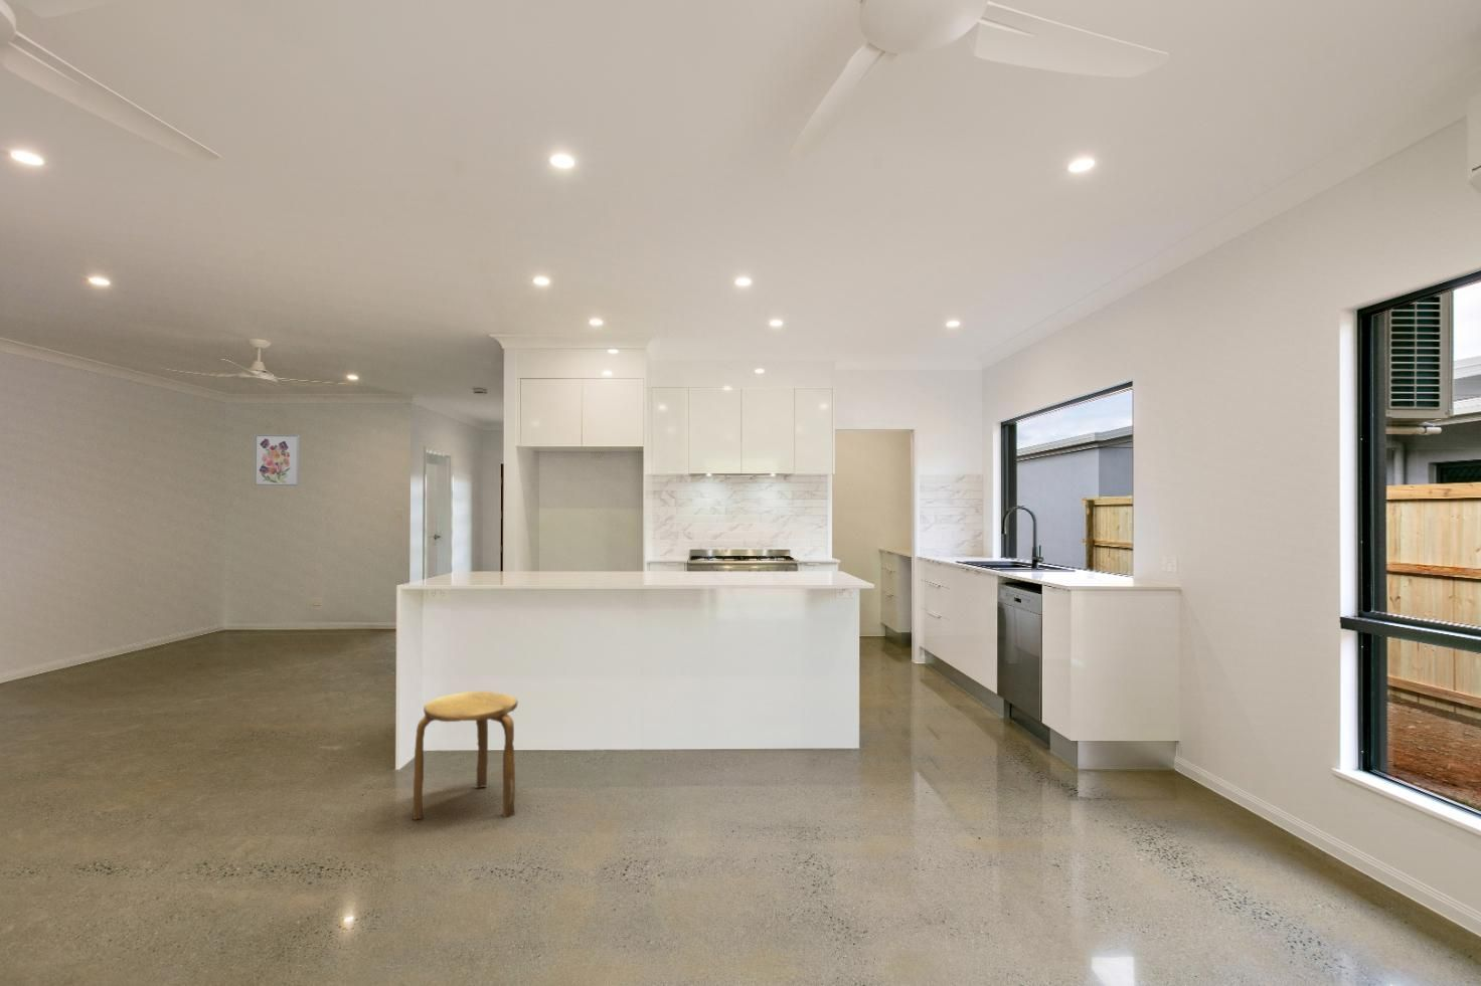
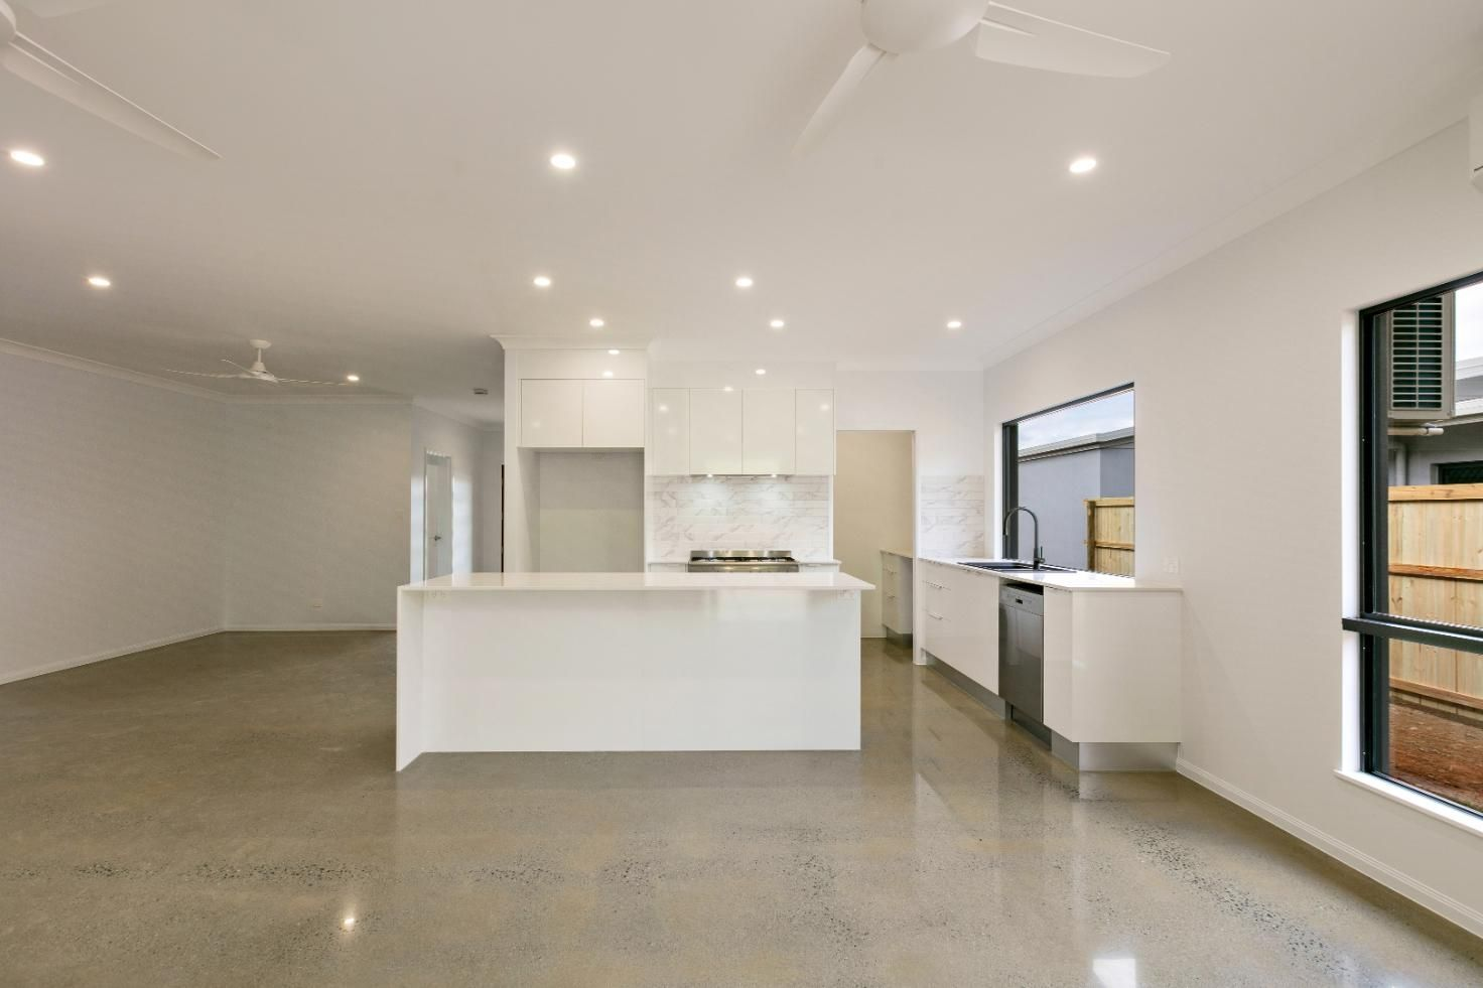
- stool (478, 752)
- wall art (276, 460)
